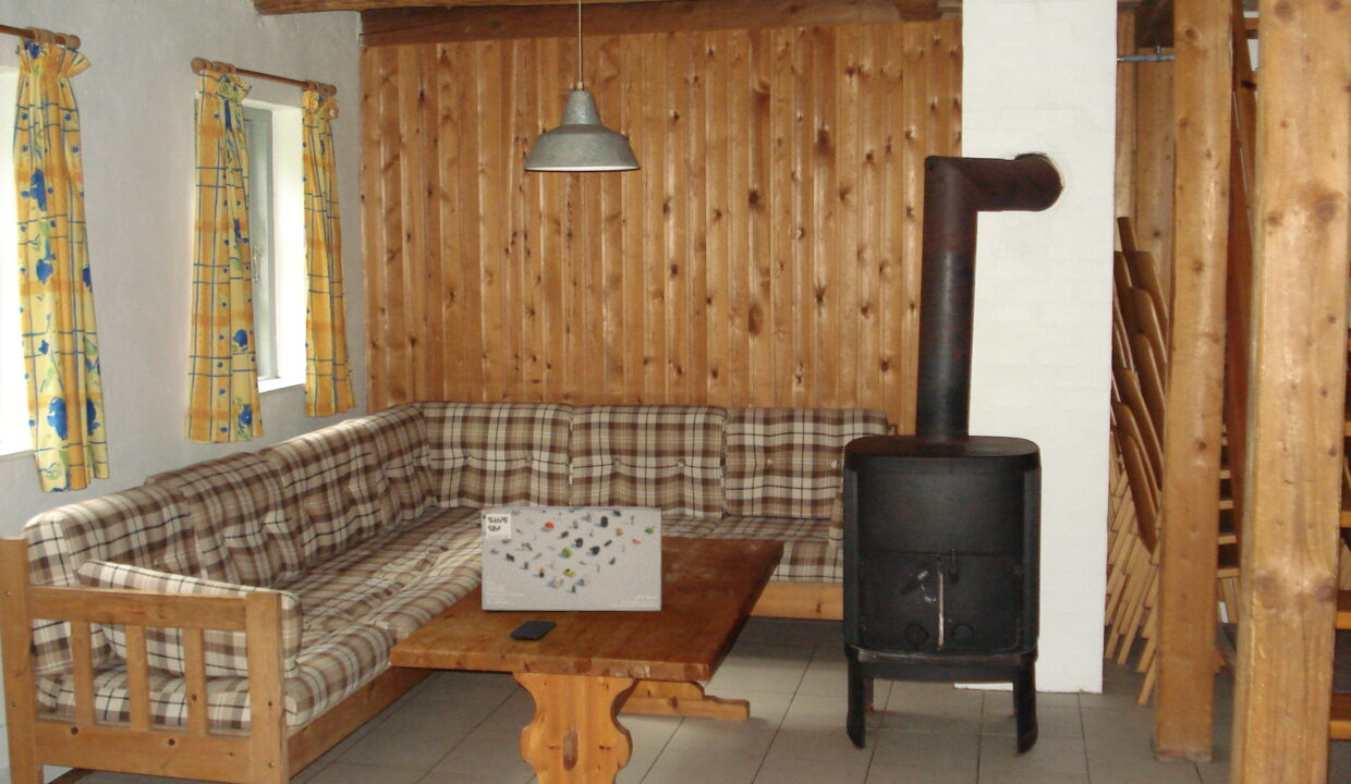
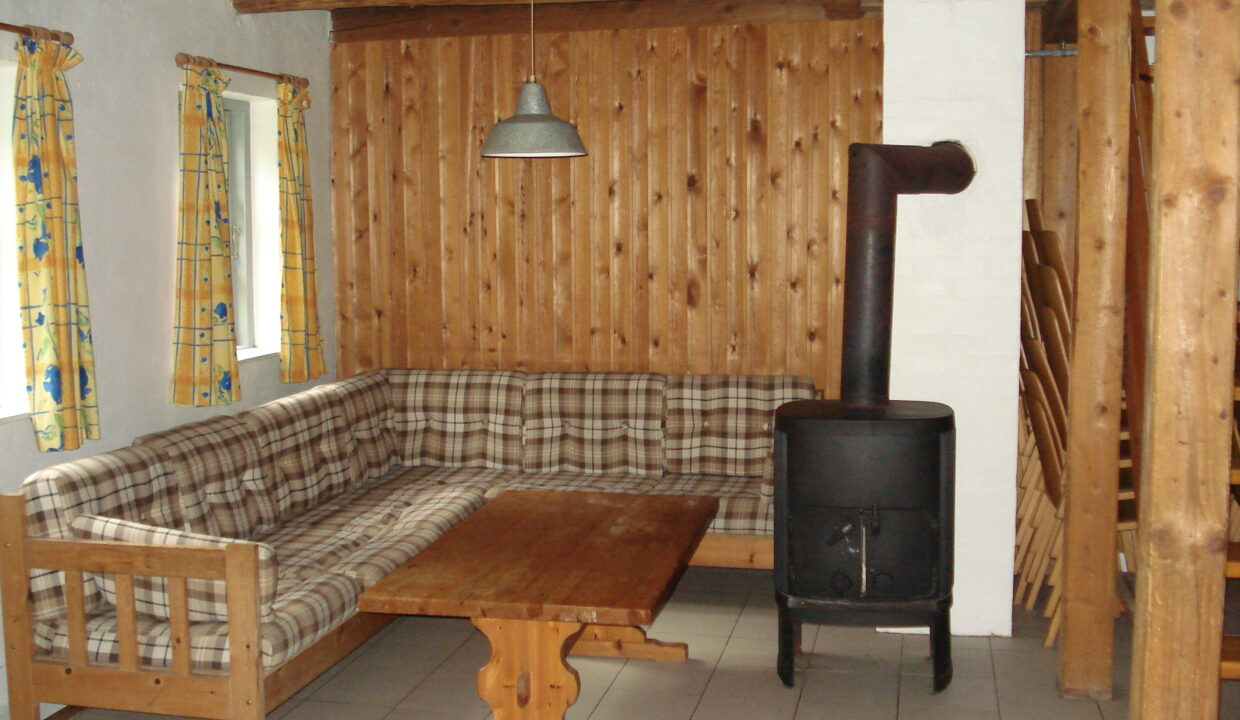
- smartphone (533, 629)
- toy set box (572, 558)
